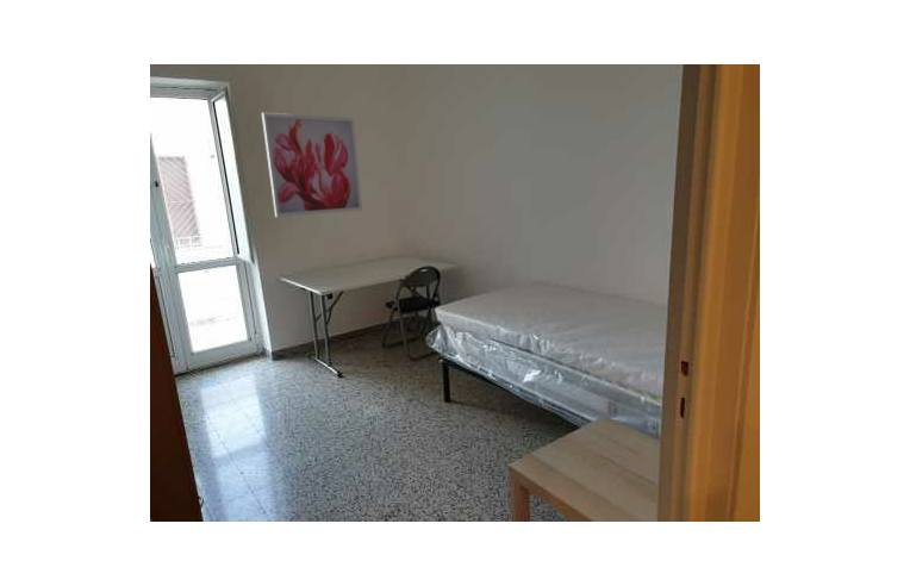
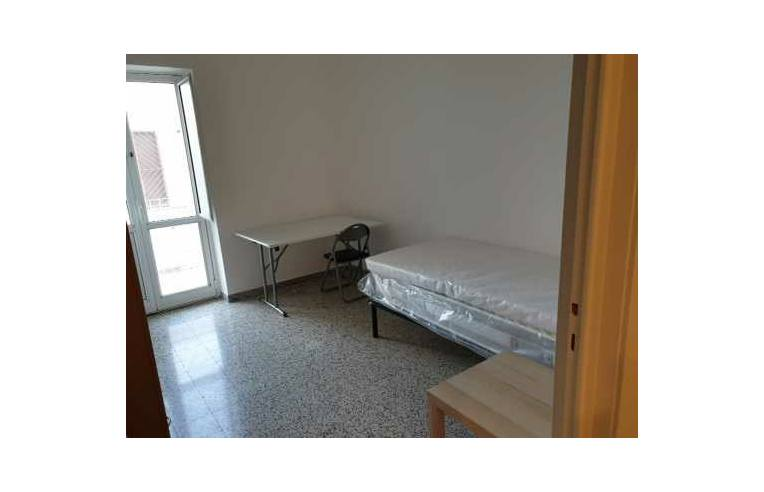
- wall art (316, 166)
